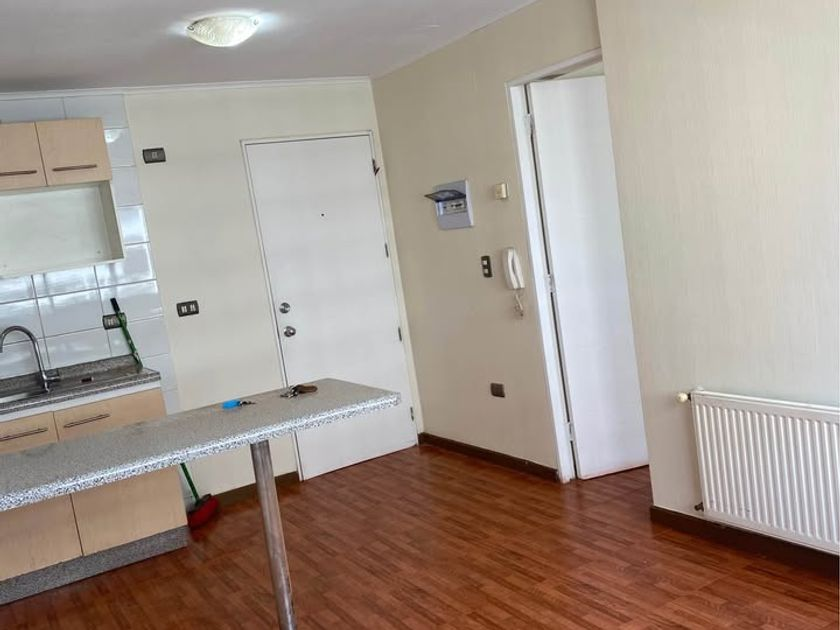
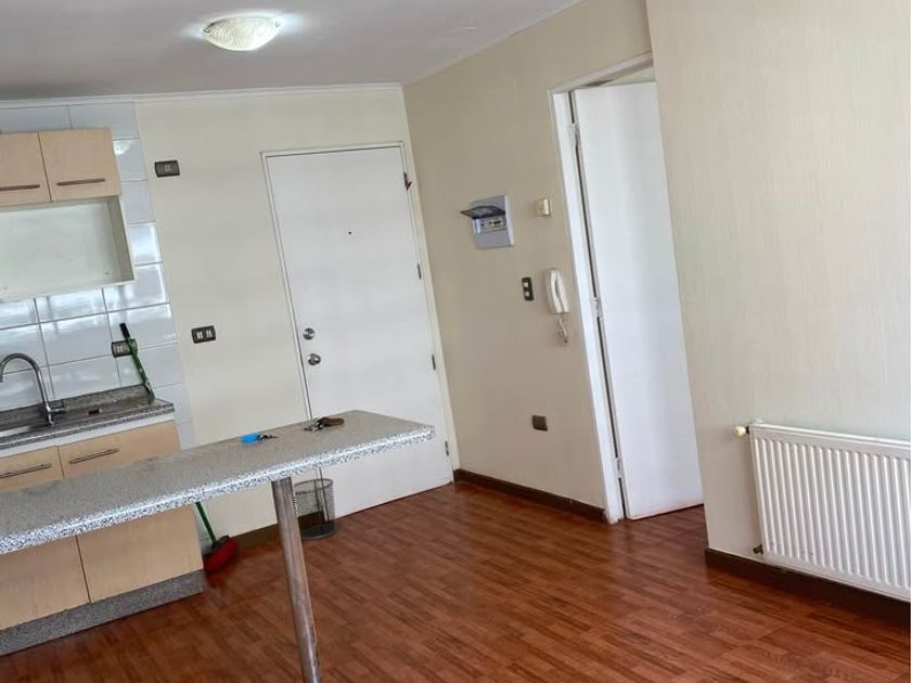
+ waste bin (313, 508)
